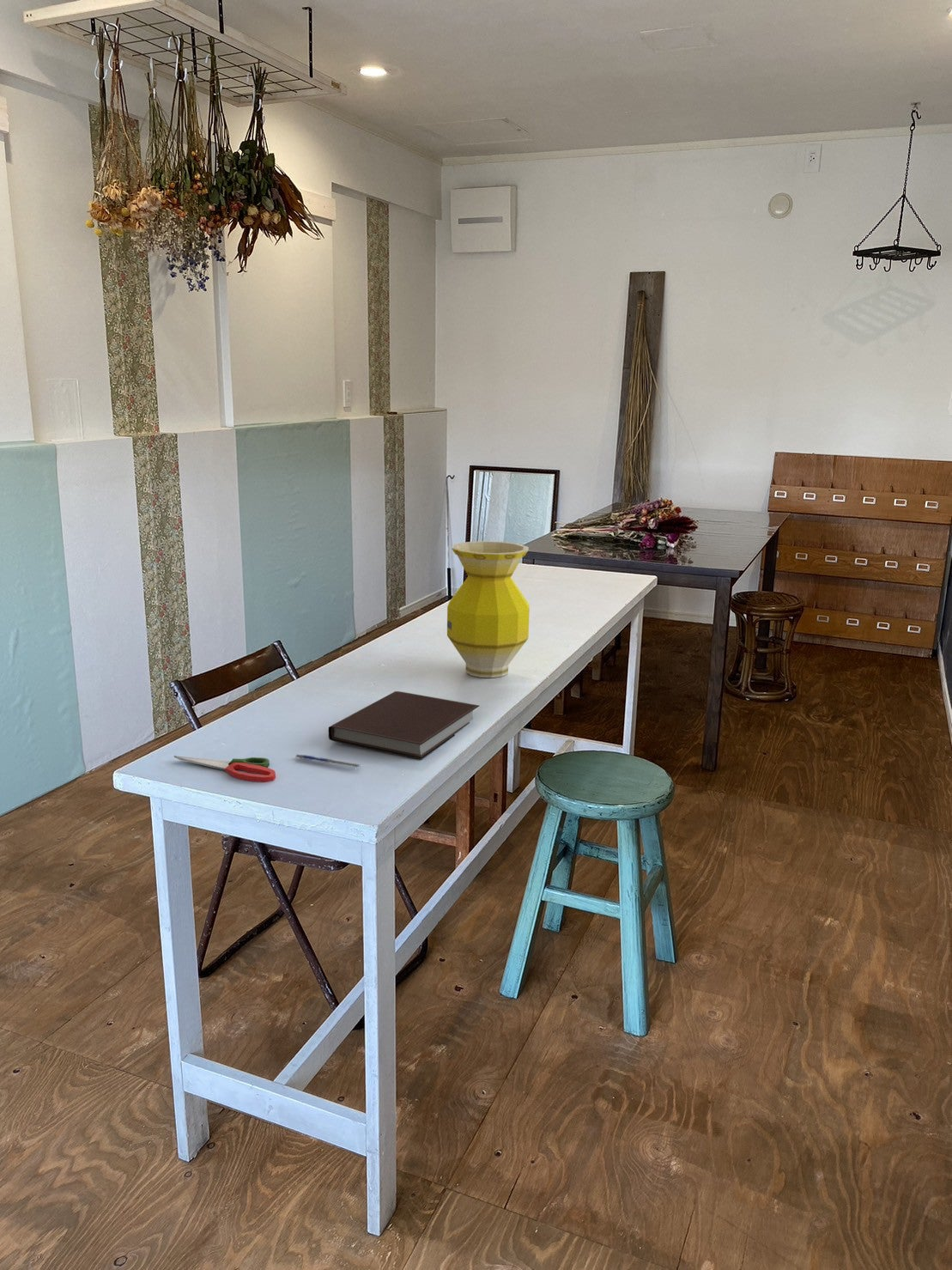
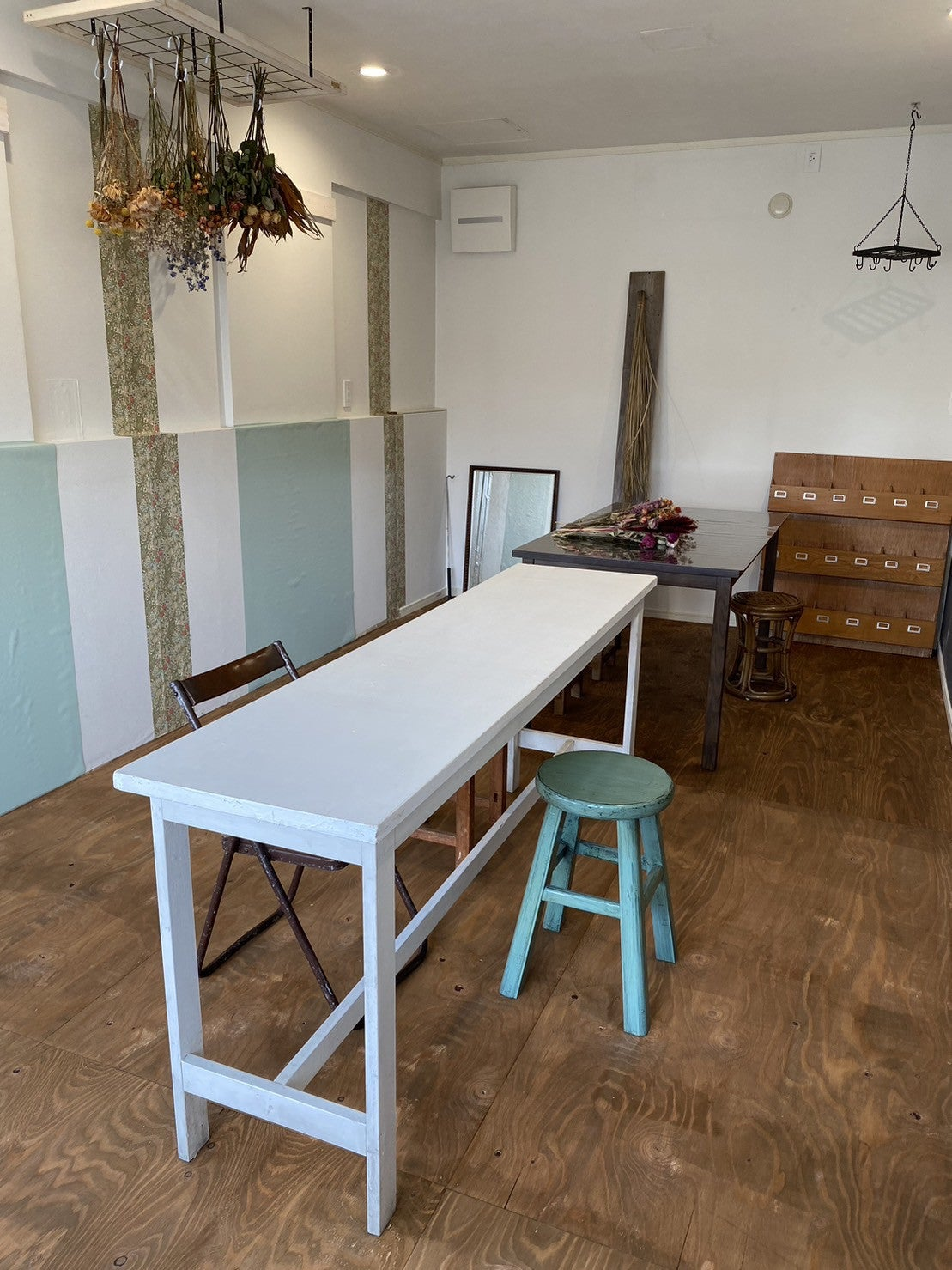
- notebook (406, 722)
- pen (328, 760)
- scissors (228, 765)
- vase (488, 610)
